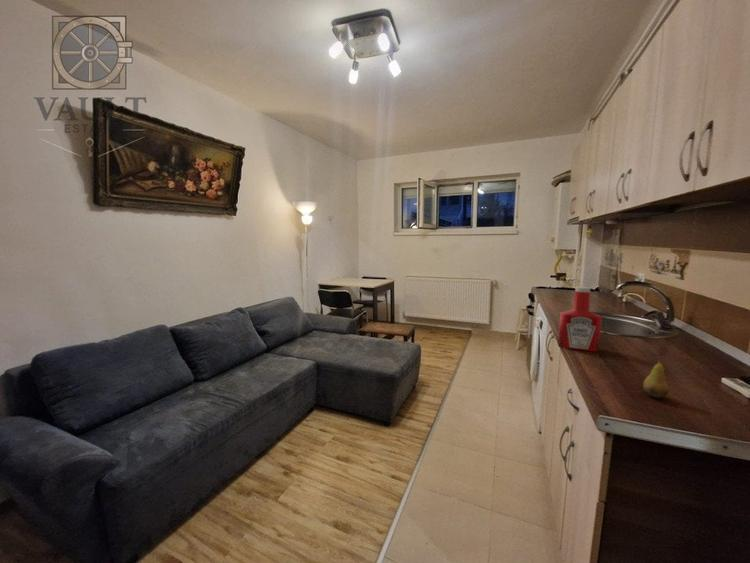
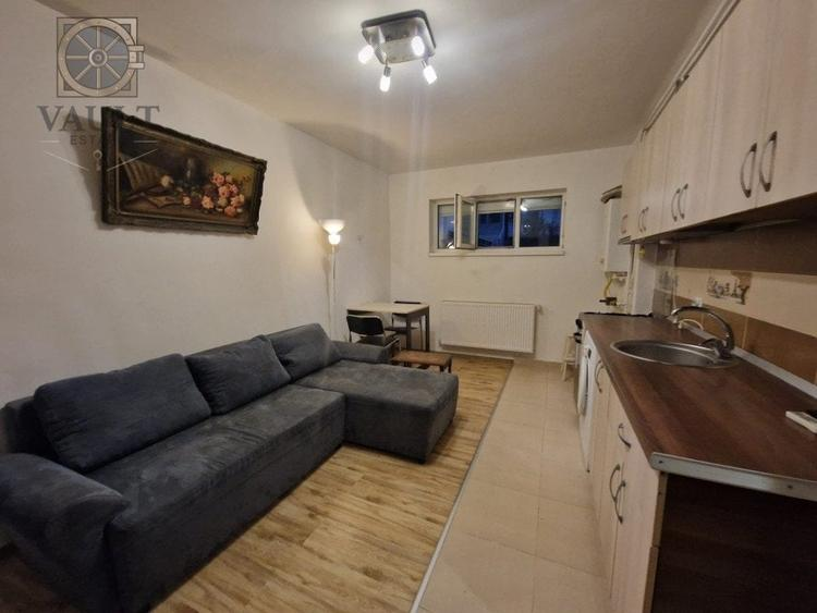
- fruit (657, 376)
- soap bottle (580, 317)
